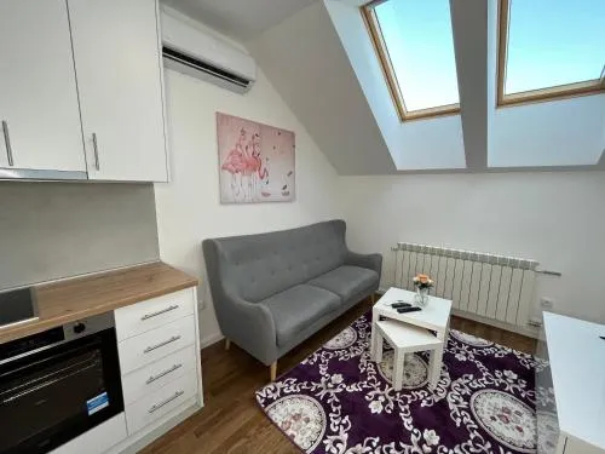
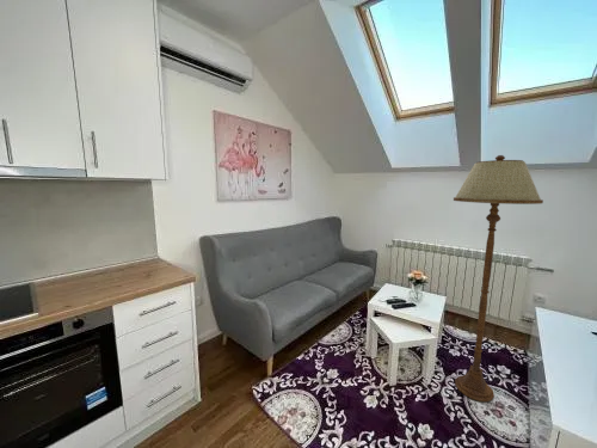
+ floor lamp (485, 278)
